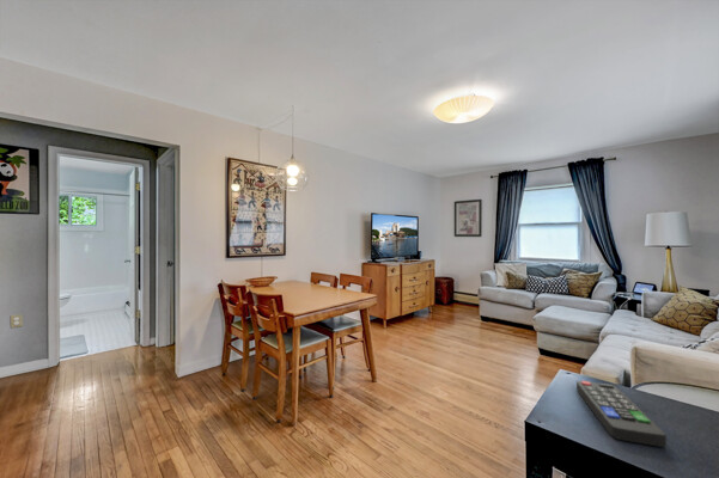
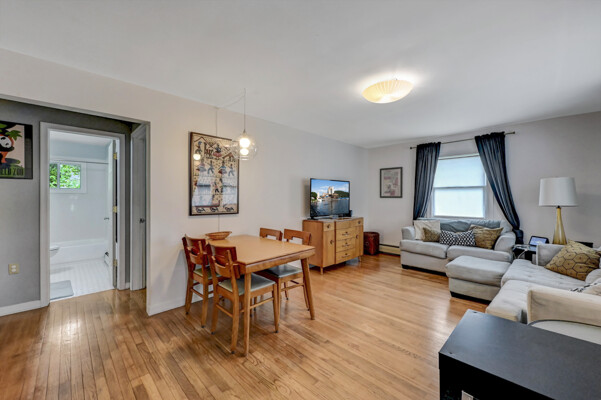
- remote control (614, 407)
